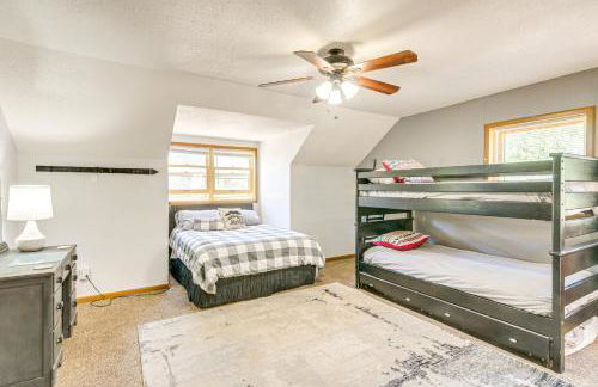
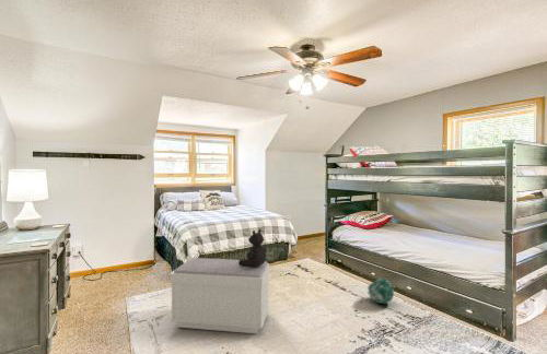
+ teddy bear (253, 247)
+ ball (380, 290)
+ bench (222, 292)
